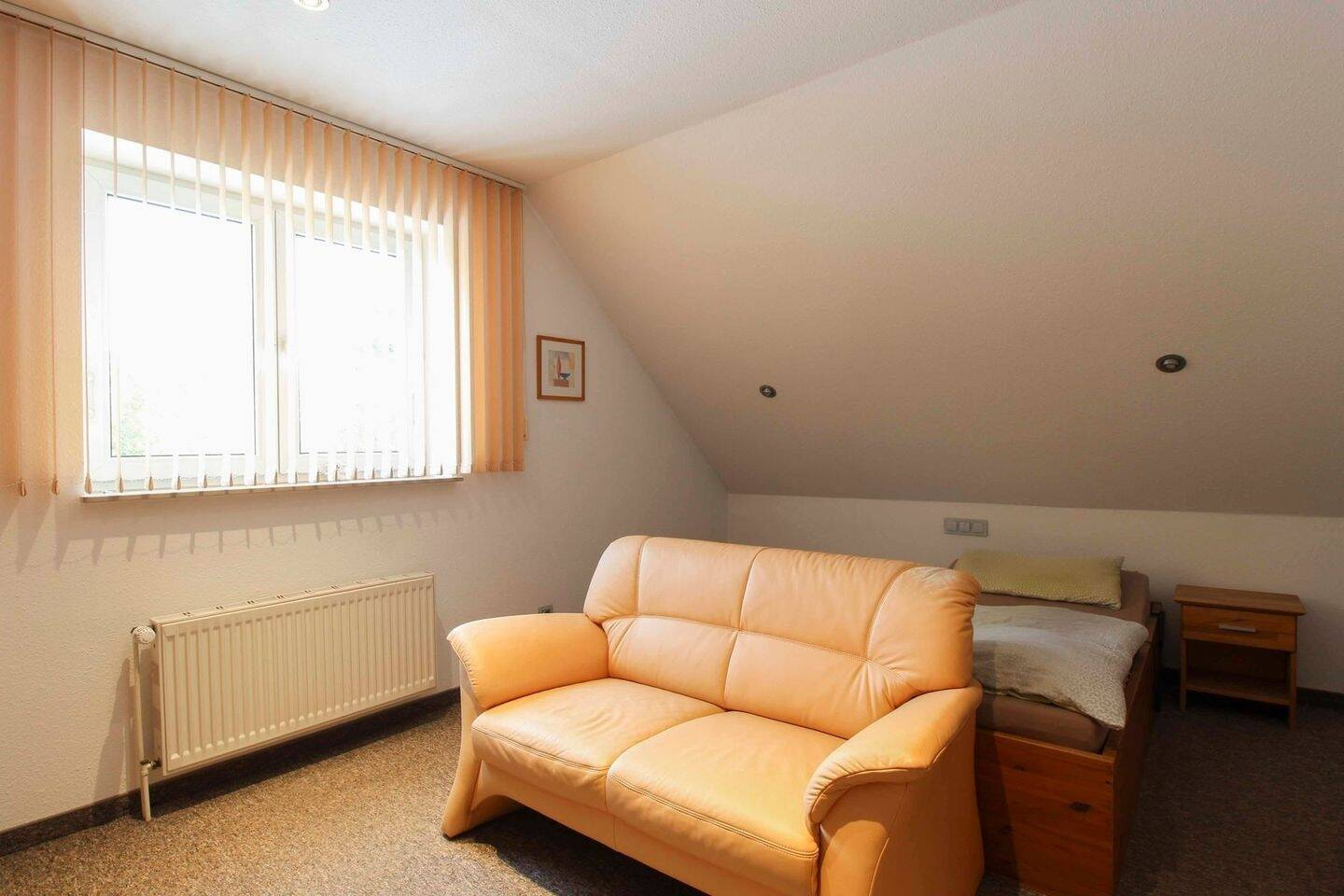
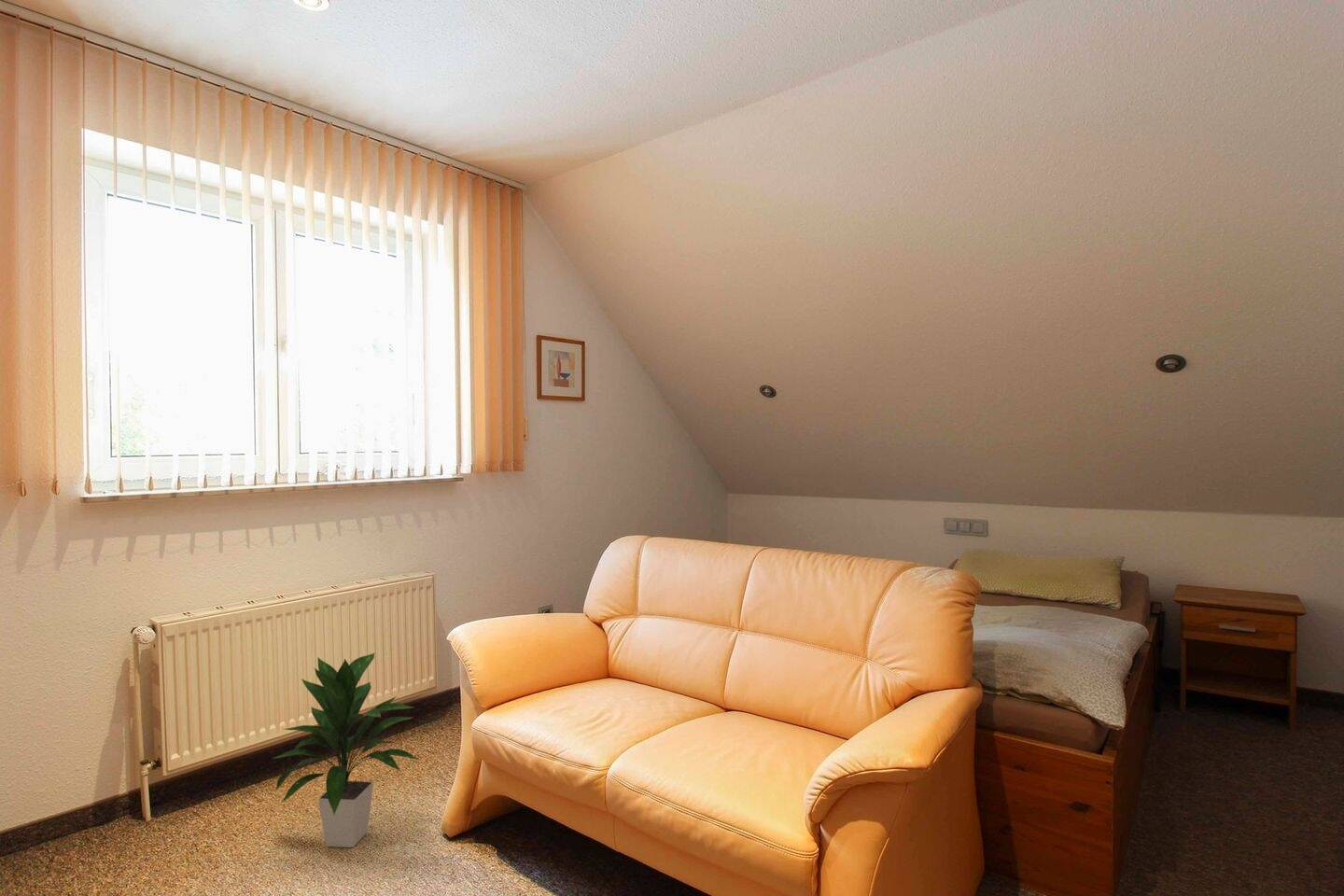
+ indoor plant (342, 745)
